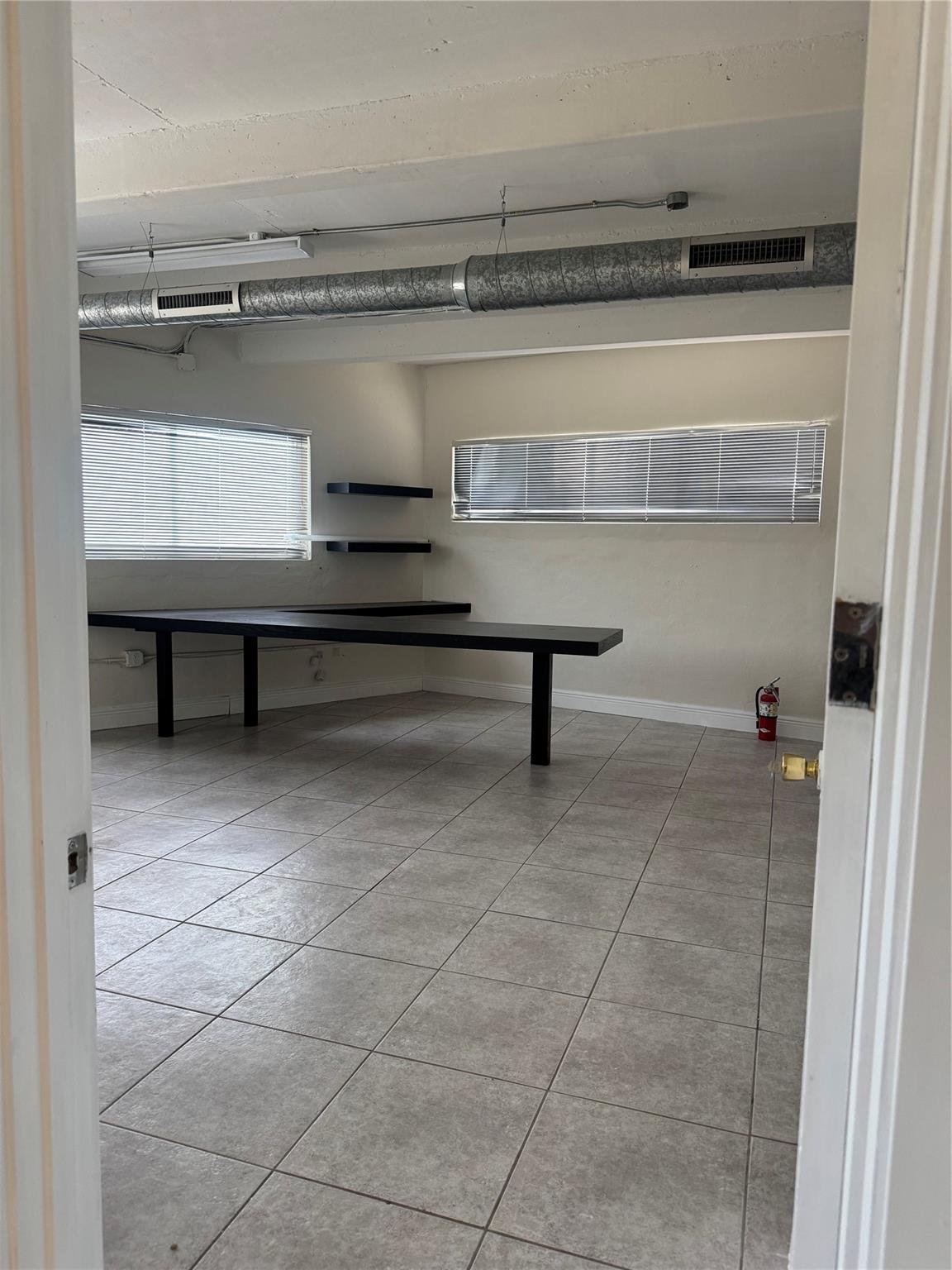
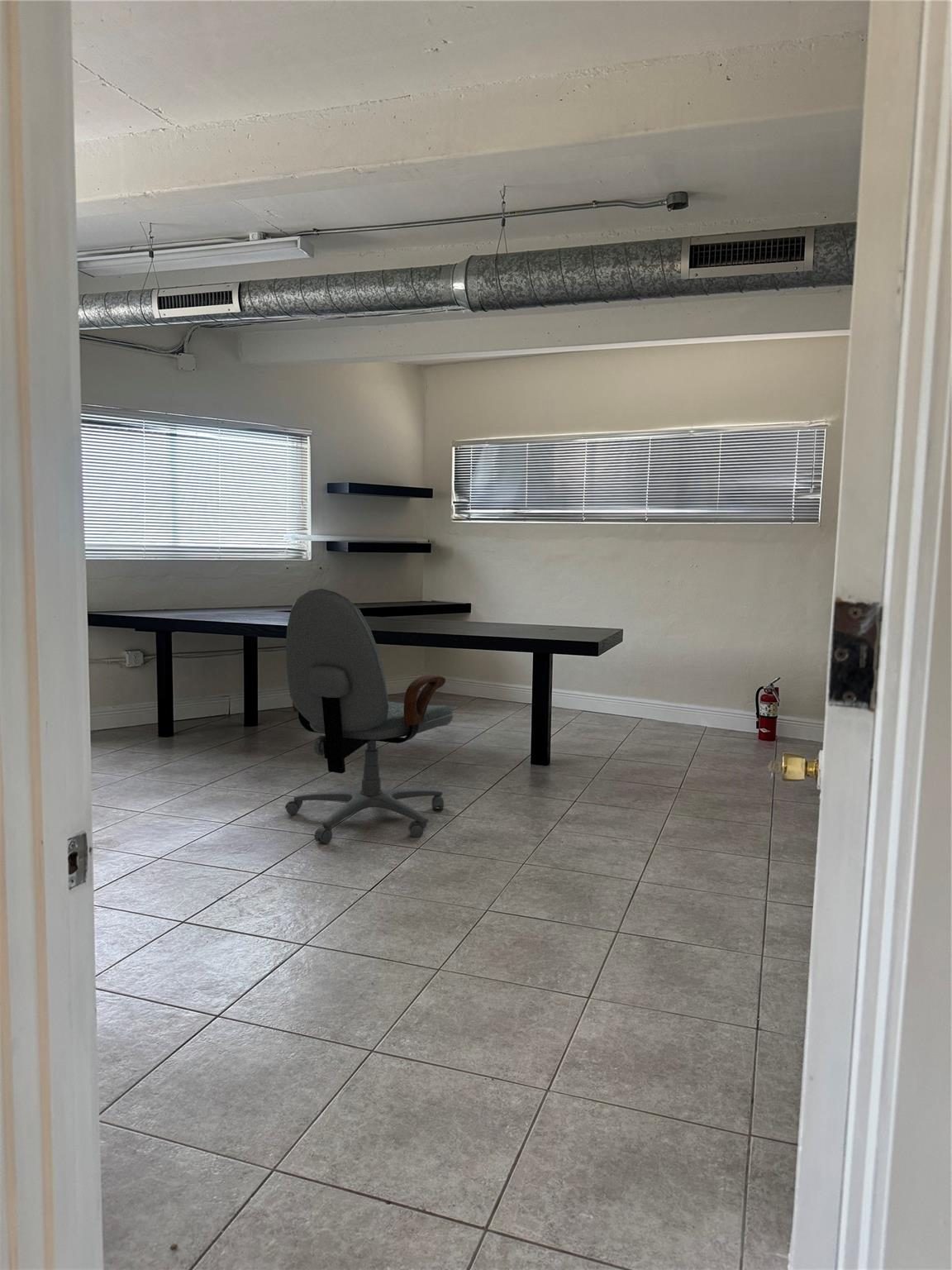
+ office chair (370, 703)
